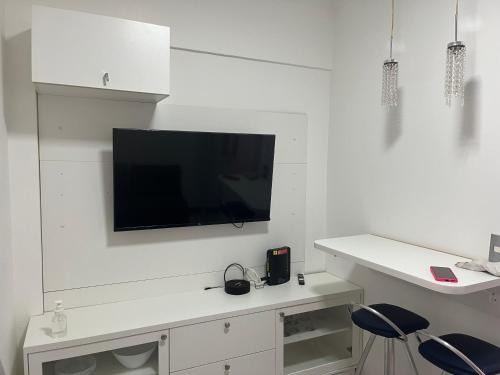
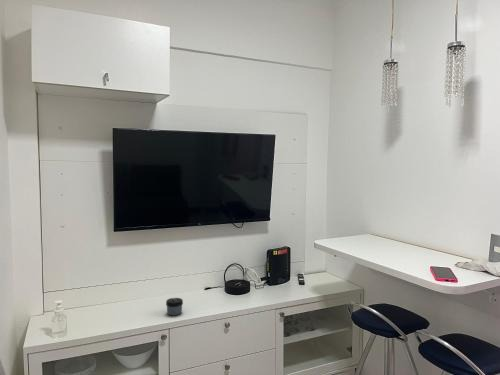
+ jar (174, 306)
